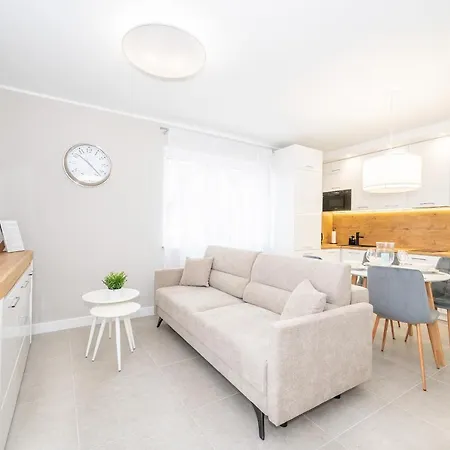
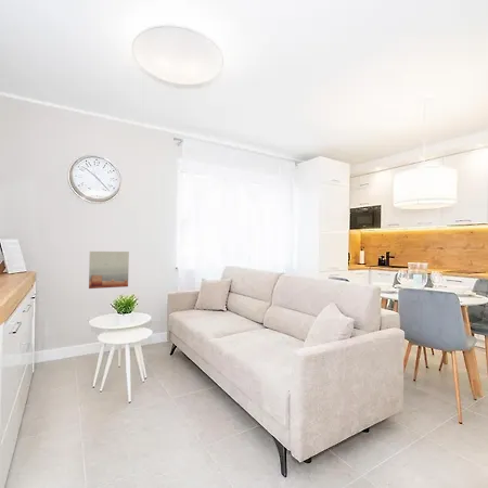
+ wall art (108, 269)
